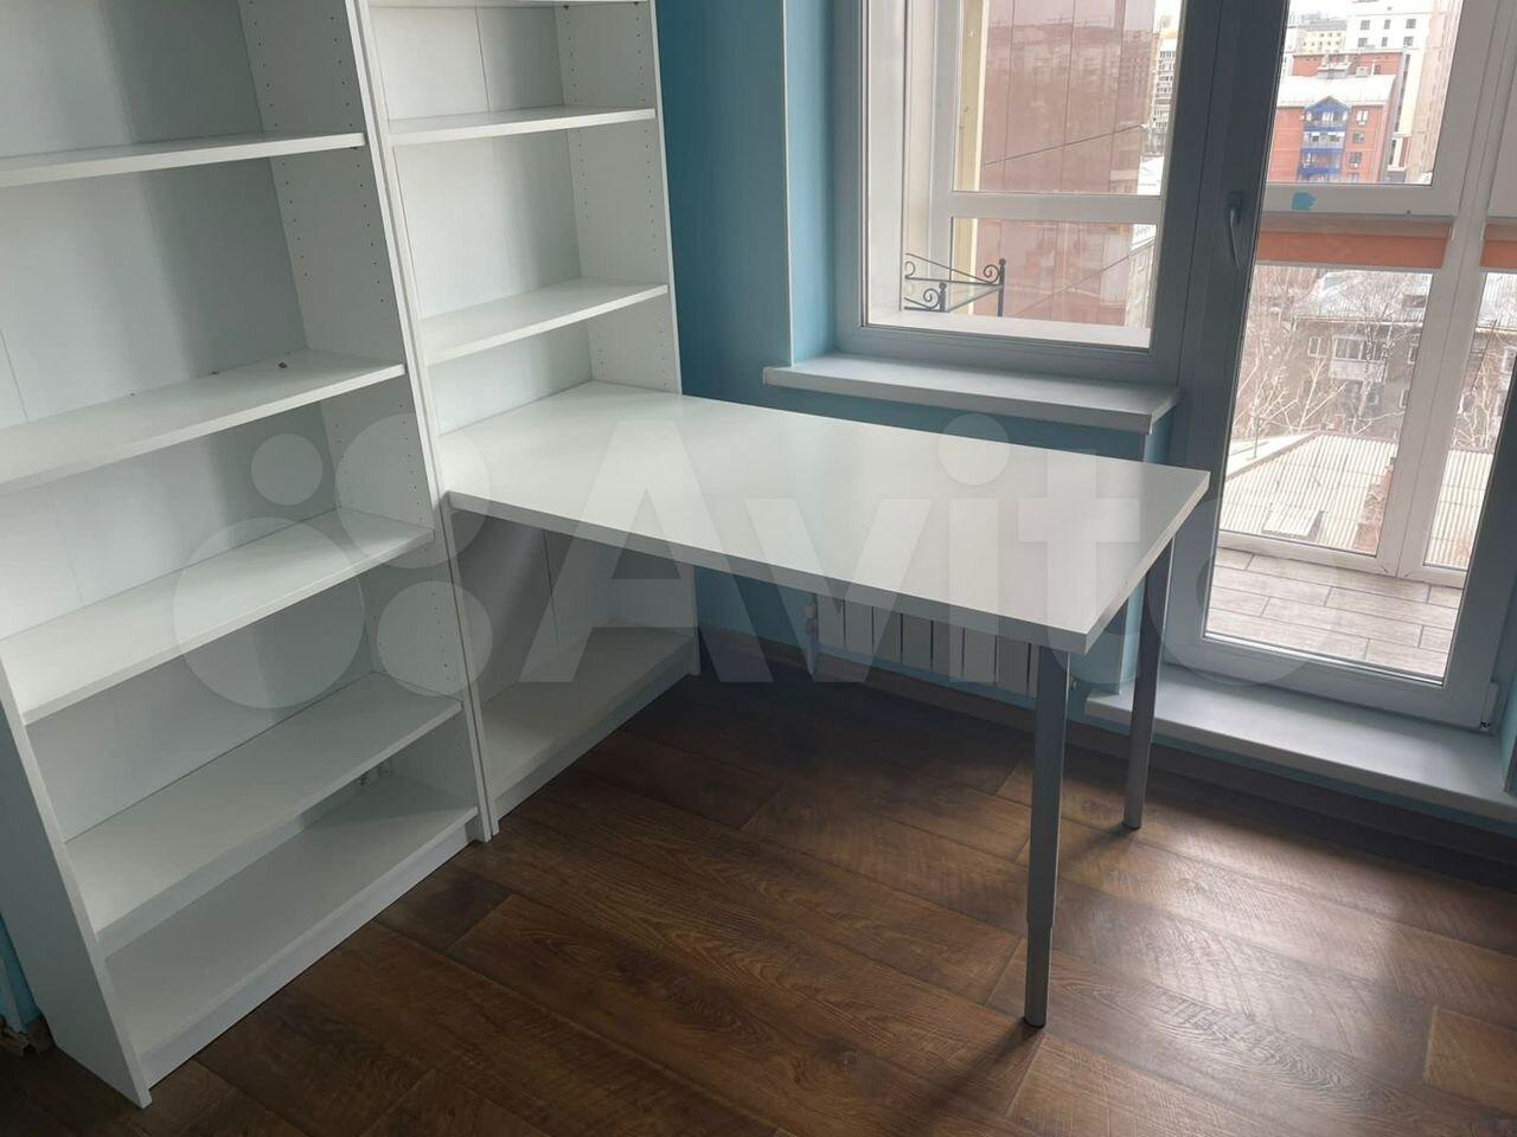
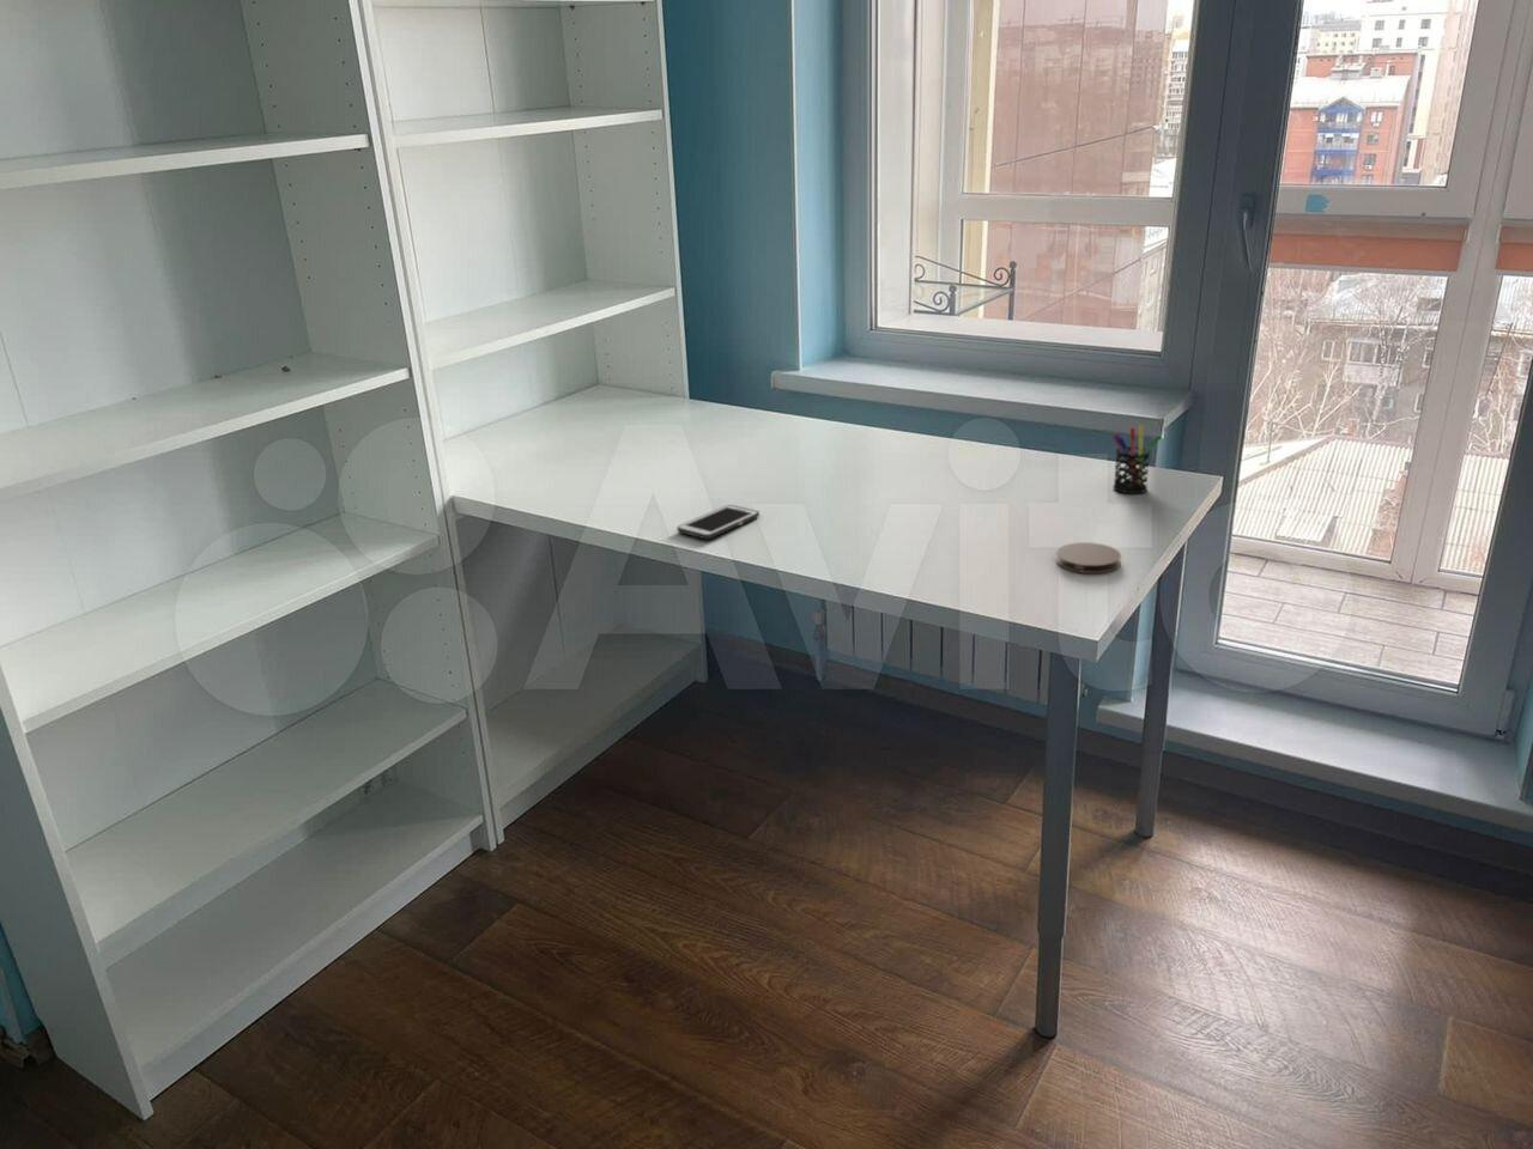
+ cell phone (718, 520)
+ coaster (1088, 556)
+ pen holder (1136, 456)
